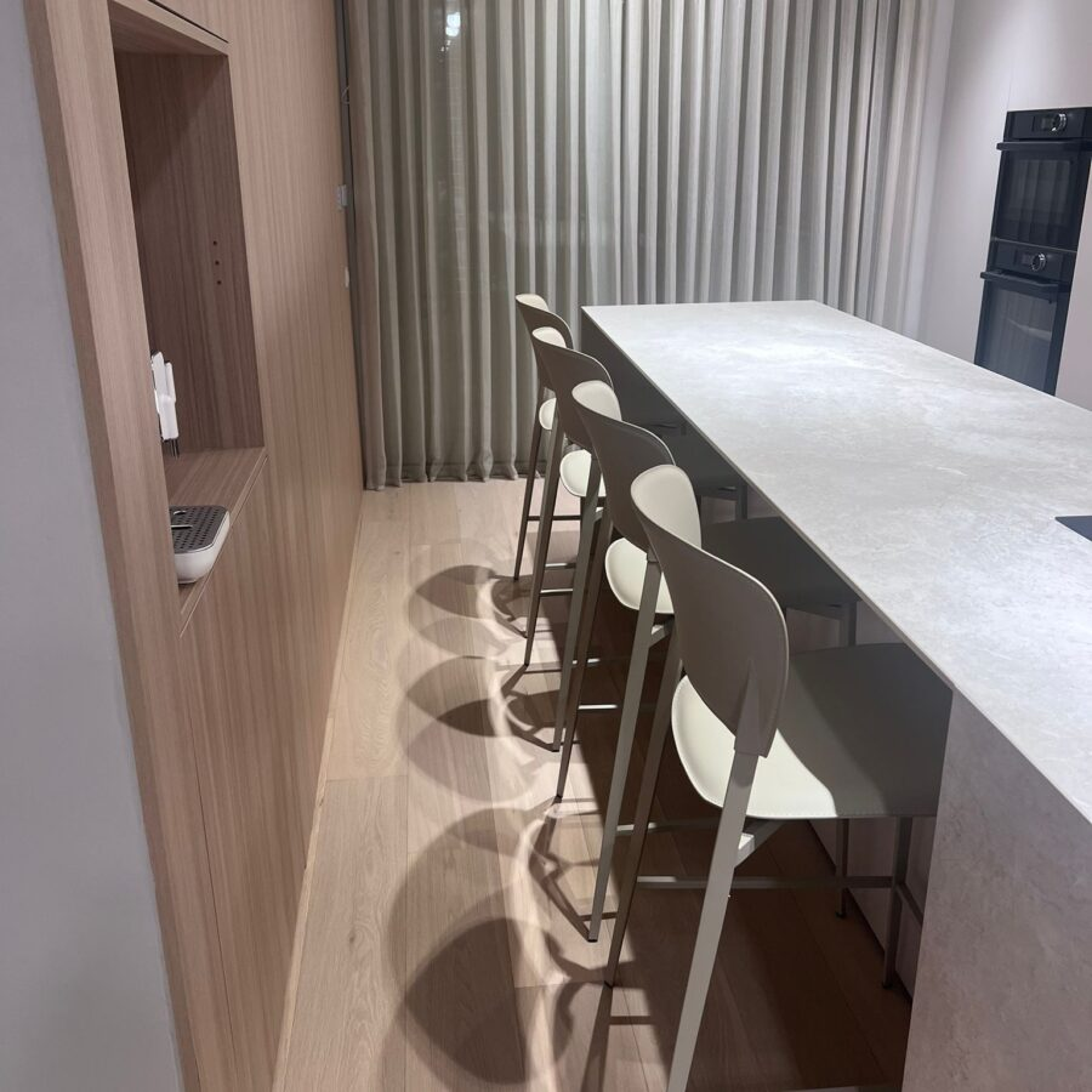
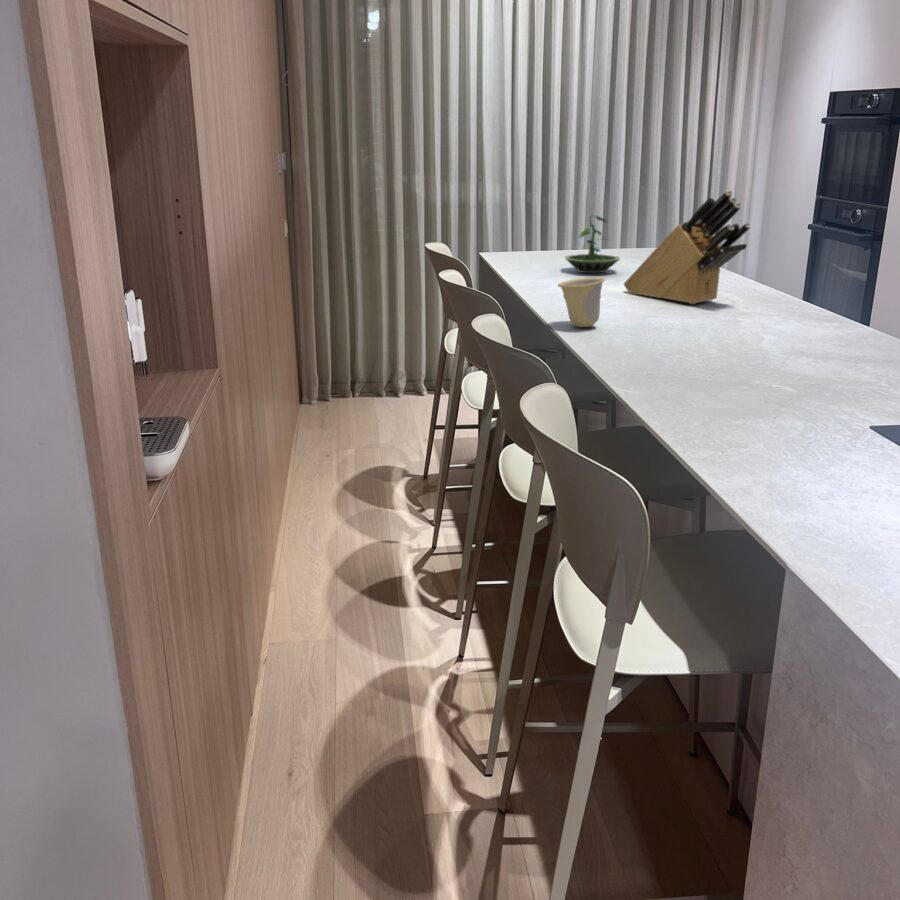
+ cup (580, 302)
+ knife block (685, 245)
+ terrarium (593, 225)
